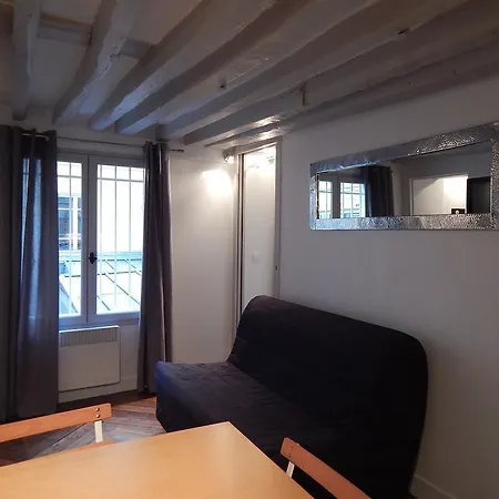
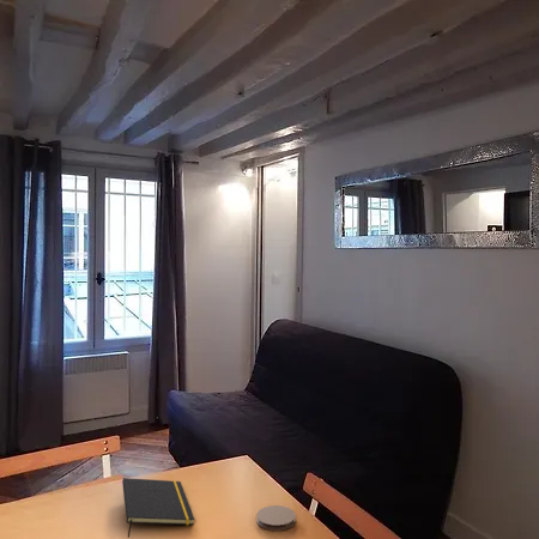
+ coaster (275, 517)
+ notepad (156, 499)
